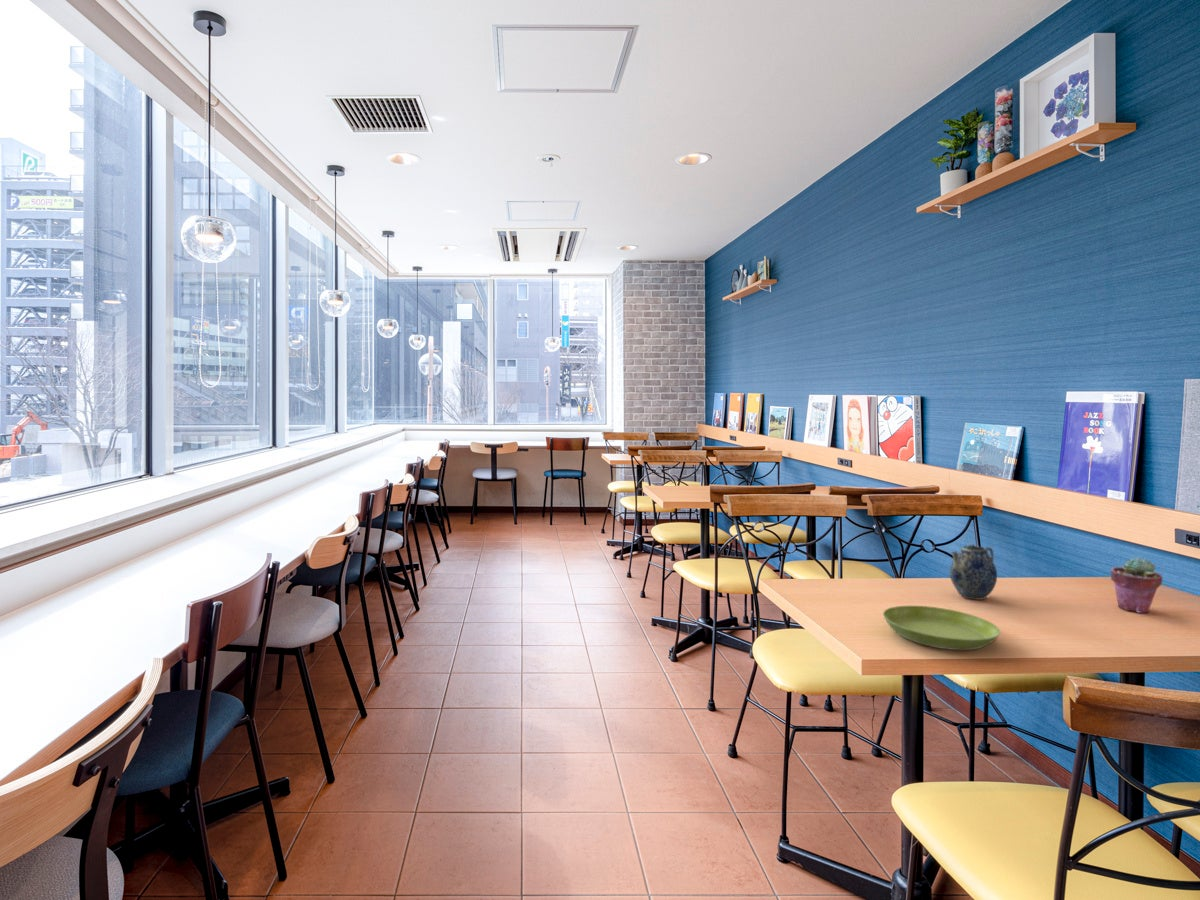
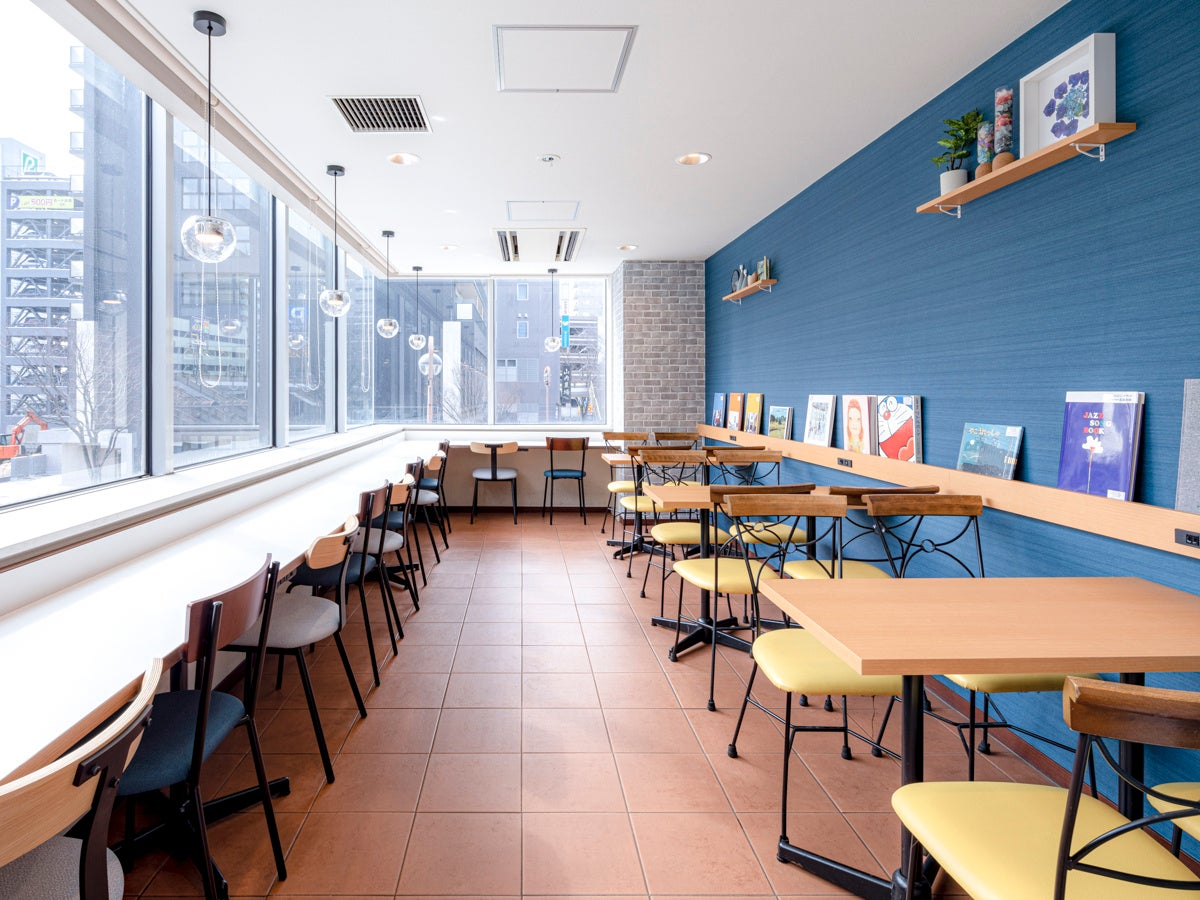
- saucer (939, 628)
- teapot (972, 570)
- potted succulent (1135, 582)
